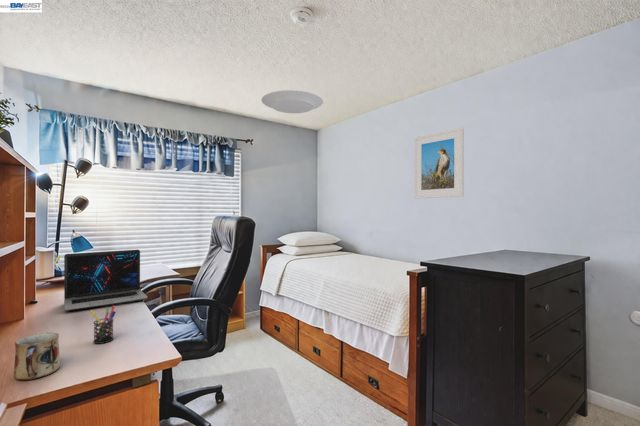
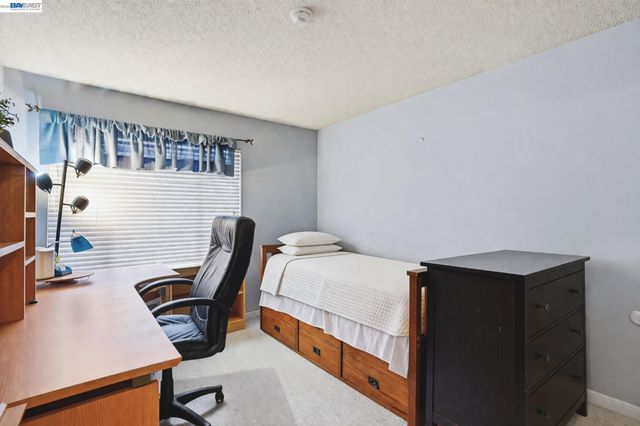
- ceiling light (292, 104)
- pen holder (105, 322)
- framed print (437, 165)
- mug (37, 355)
- laptop (106, 277)
